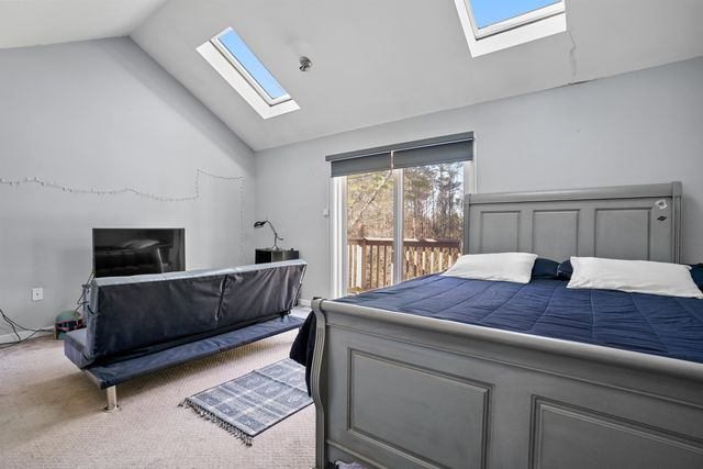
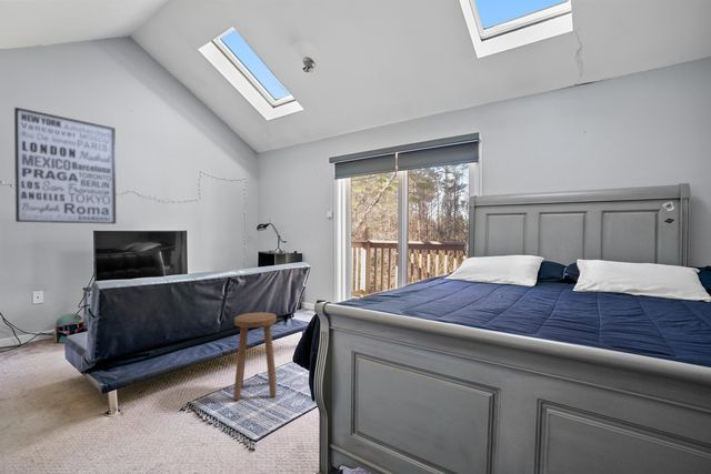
+ wall art (69, 171)
+ stool (266, 352)
